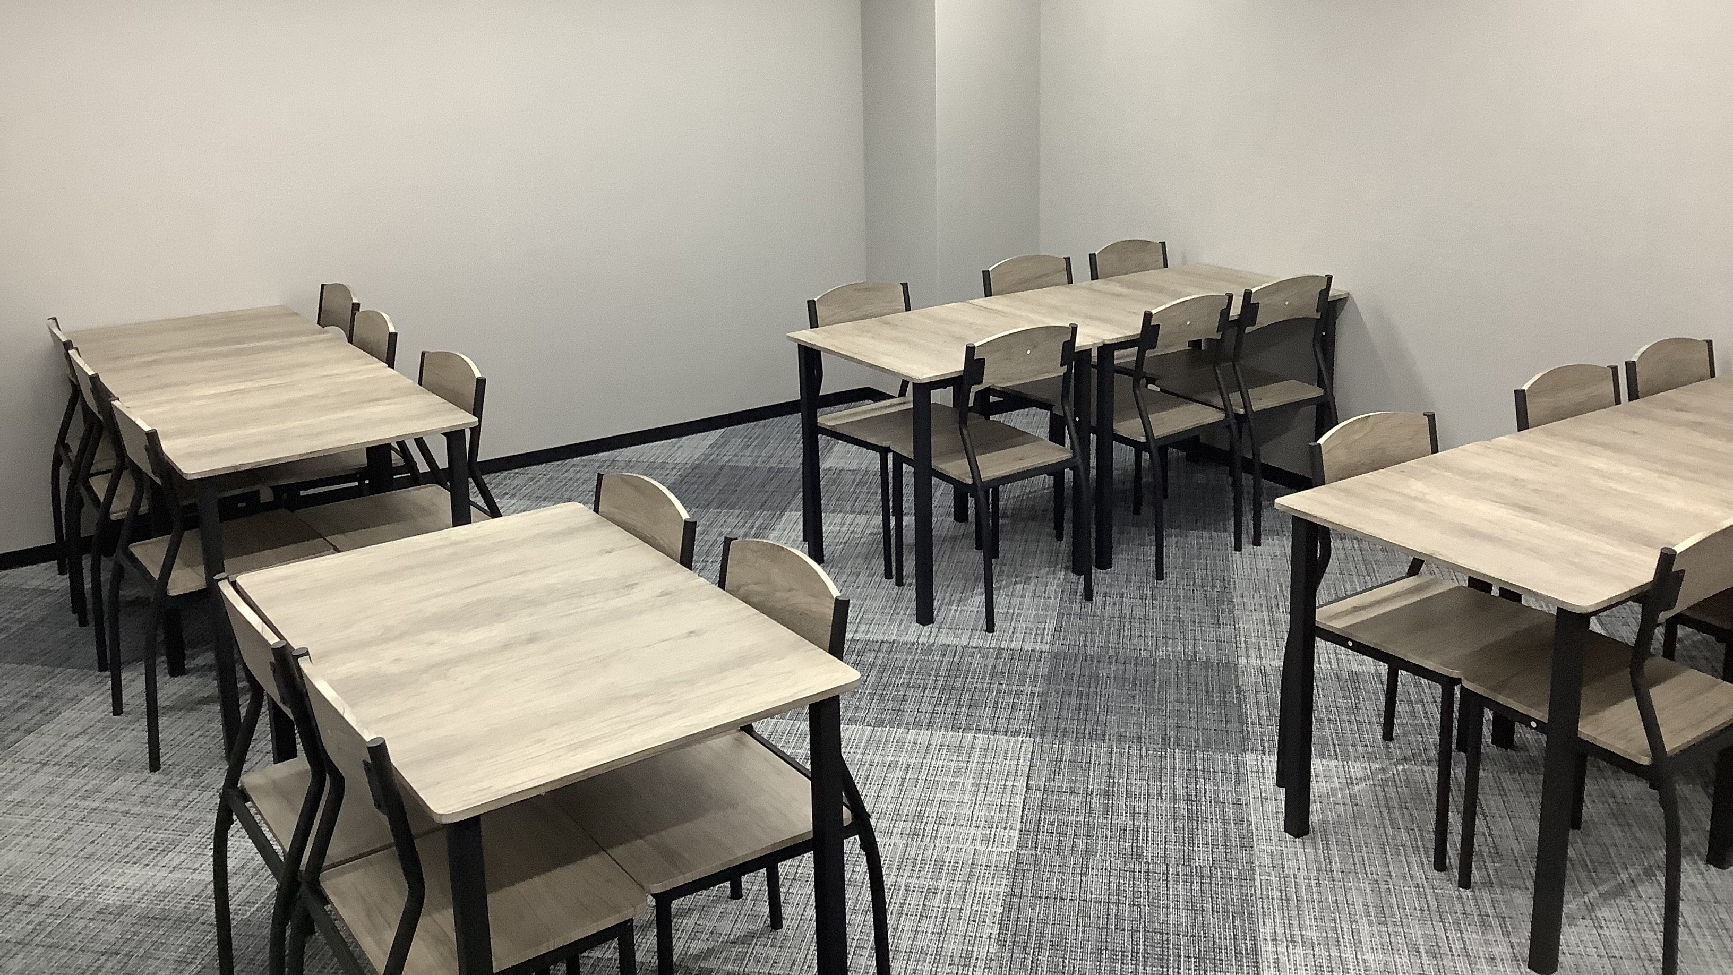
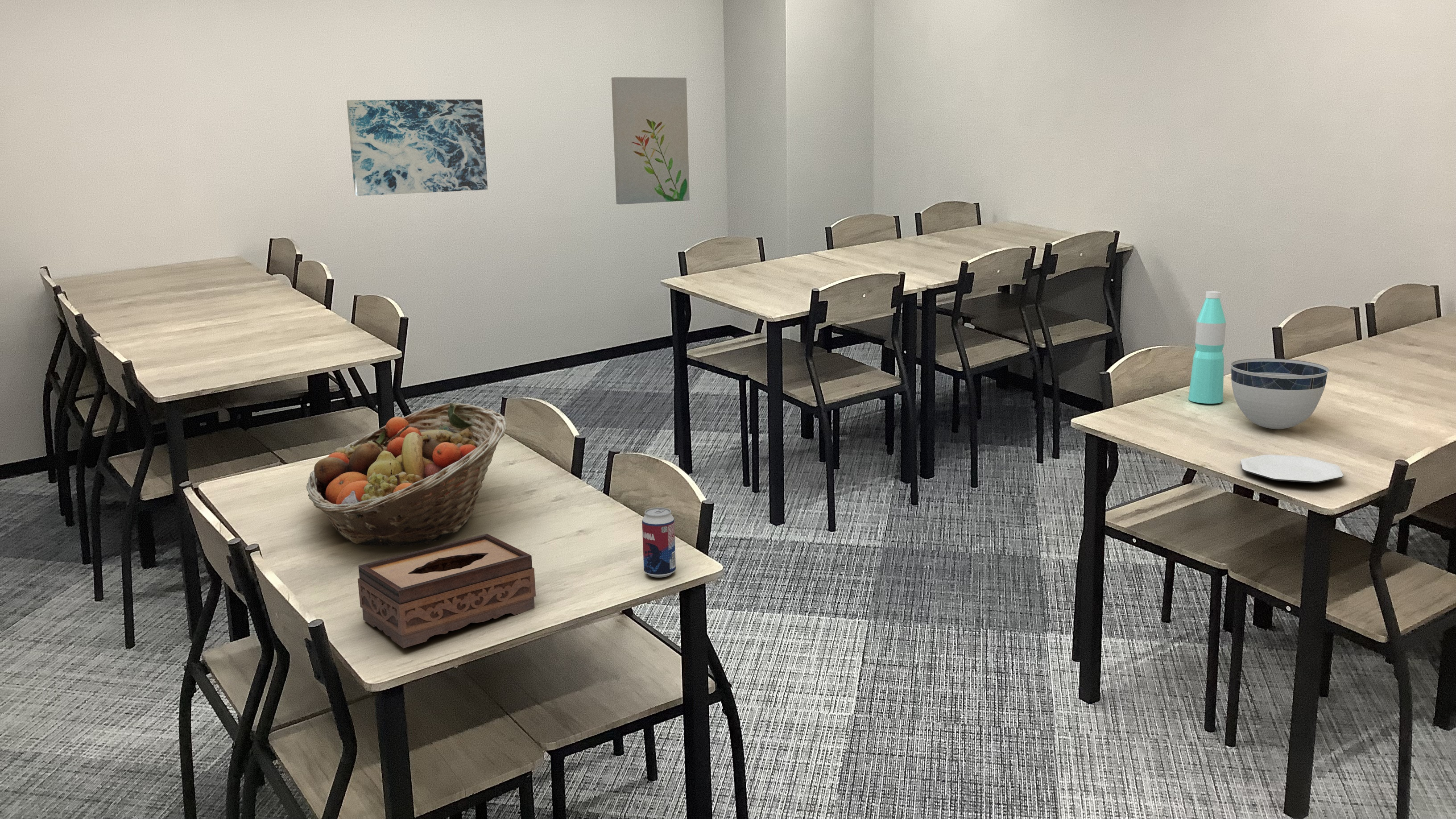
+ beverage can (659, 542)
+ wall art (419, 146)
+ bowl (1276, 397)
+ water bottle (1209, 346)
+ tissue box (447, 587)
+ wall art (651, 141)
+ fruit basket (409, 471)
+ plate (1291, 470)
